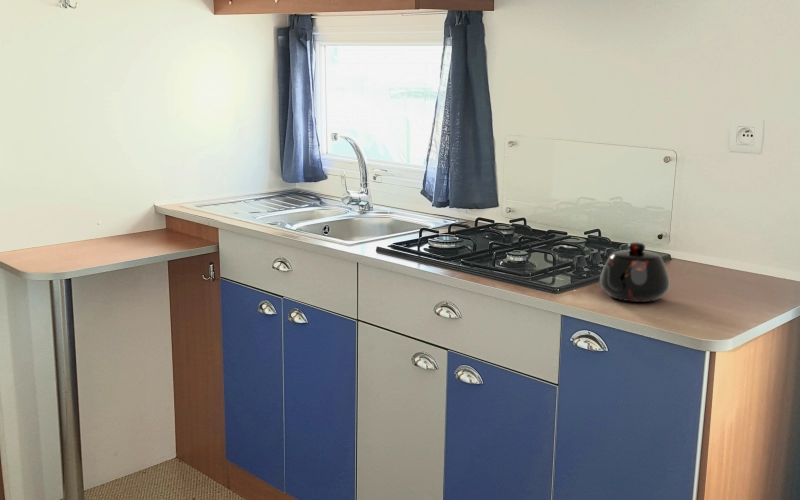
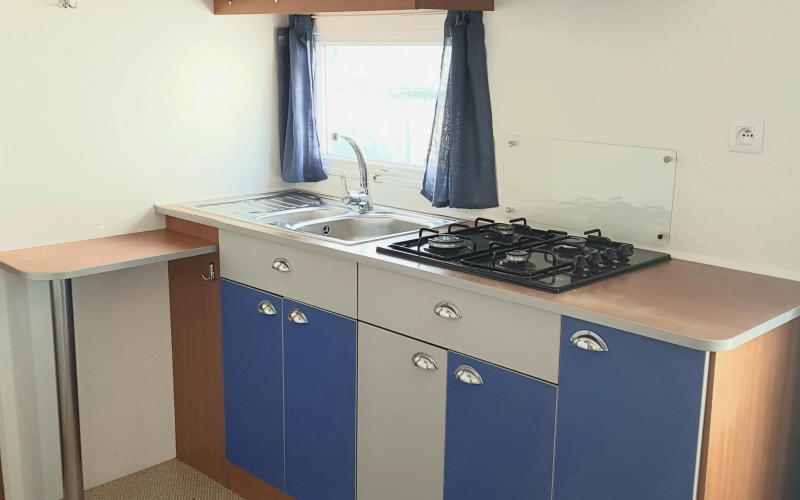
- teapot (633, 270)
